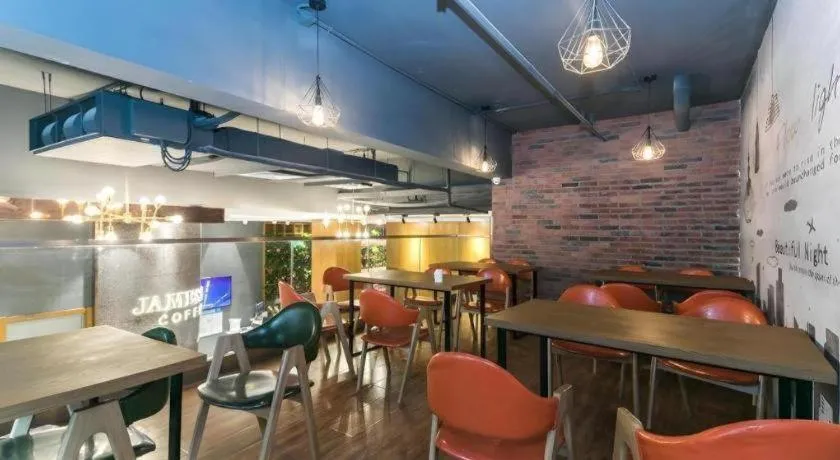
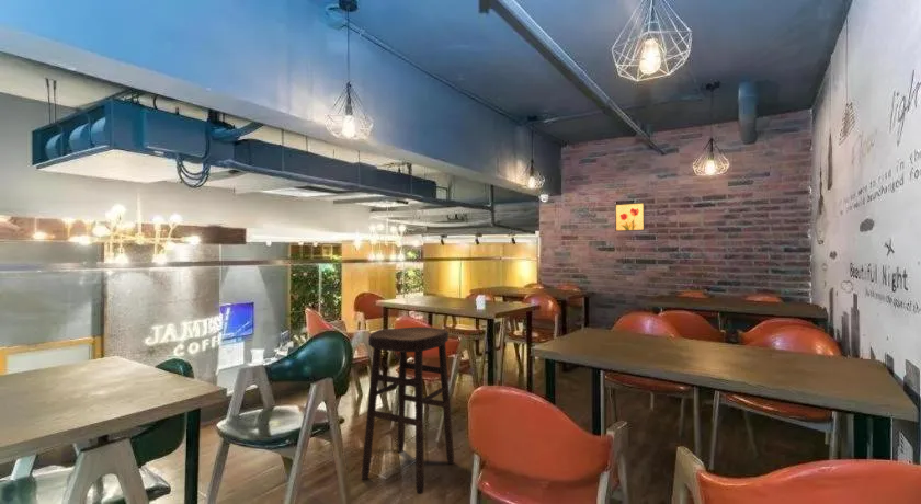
+ wall art (629, 217)
+ stool (409, 400)
